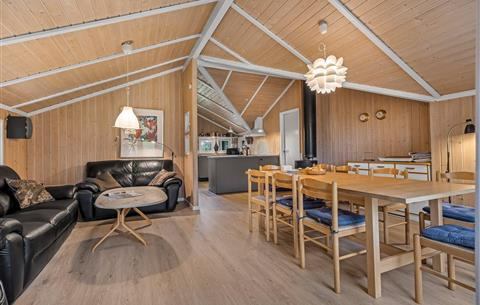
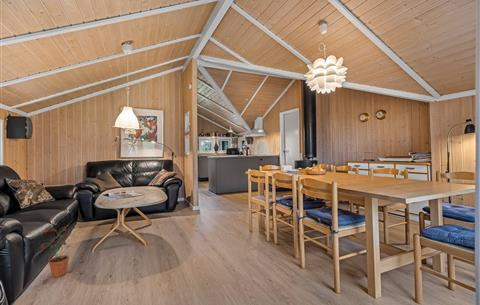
+ potted plant (57, 250)
